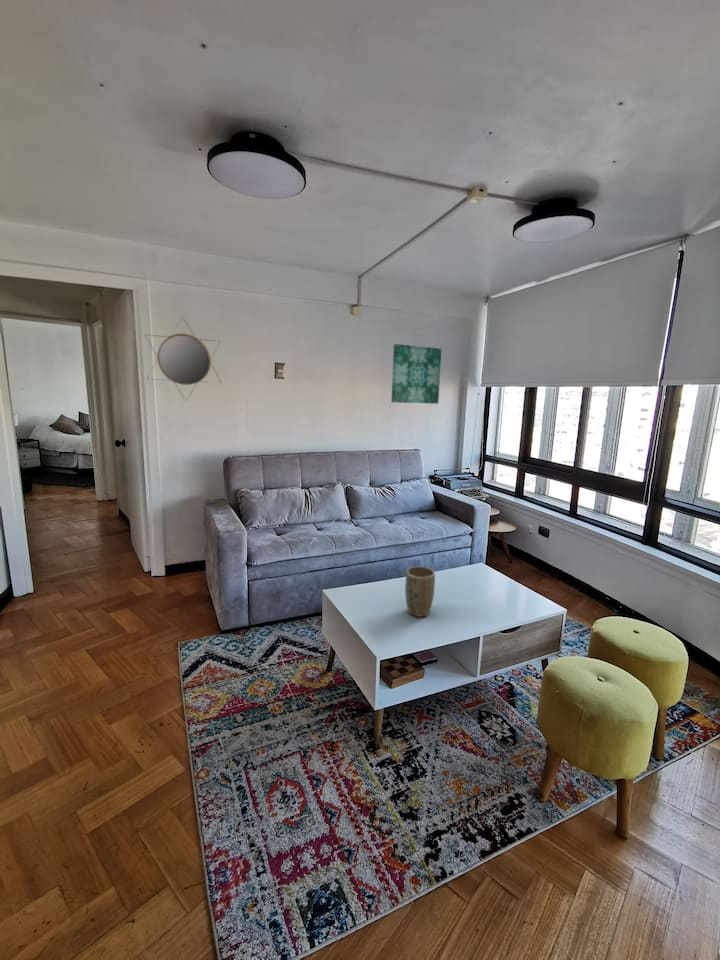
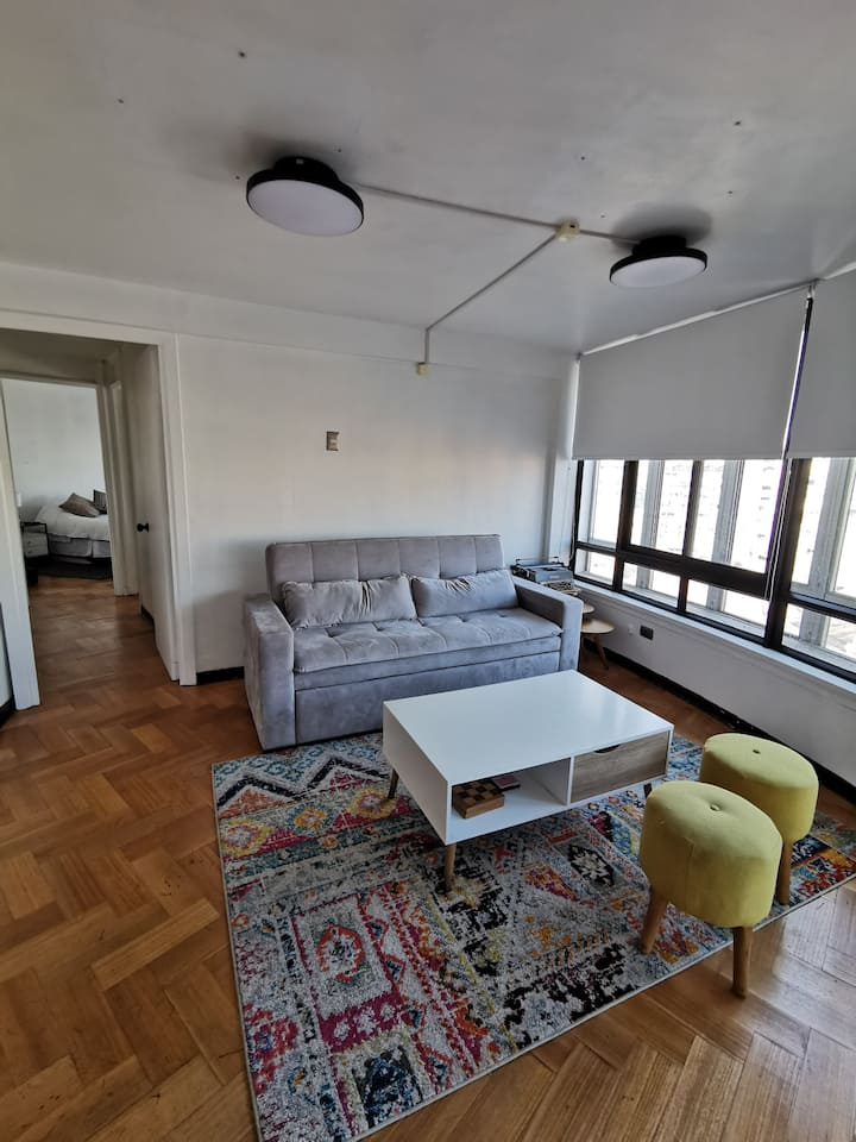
- plant pot (419, 591)
- wall art (416, 375)
- home mirror (184, 359)
